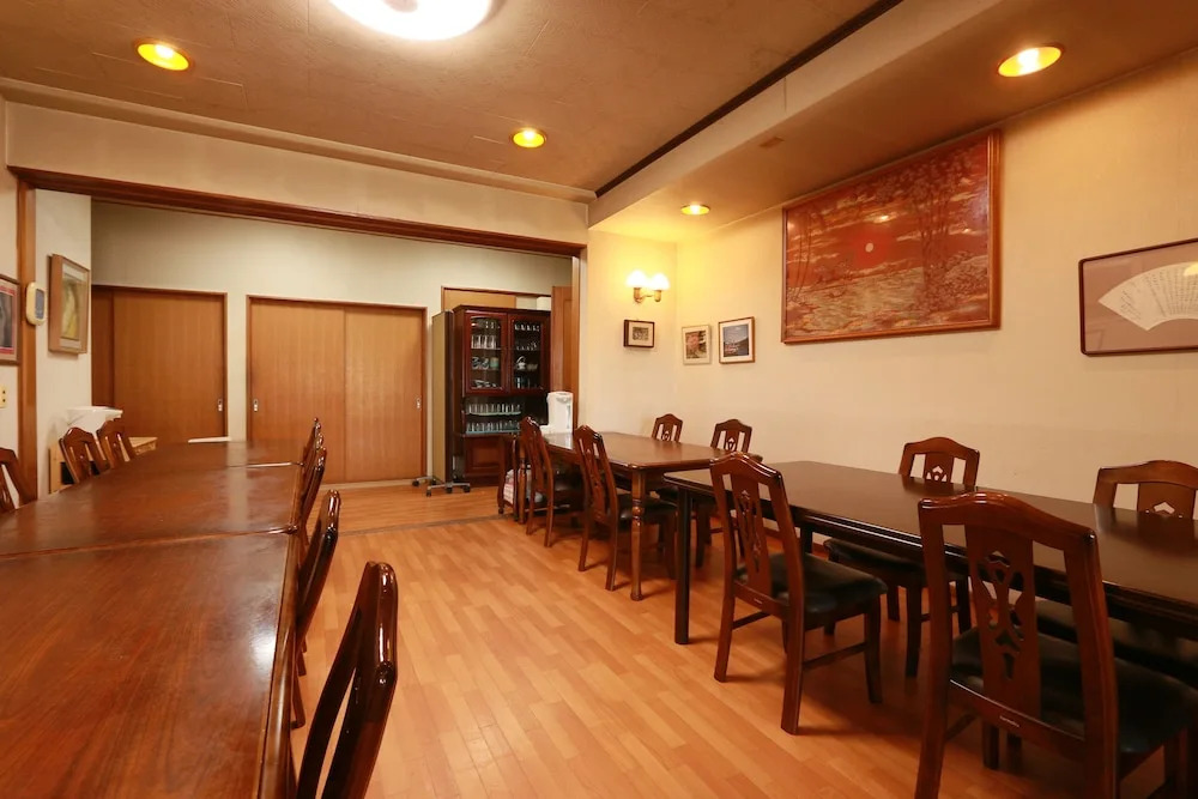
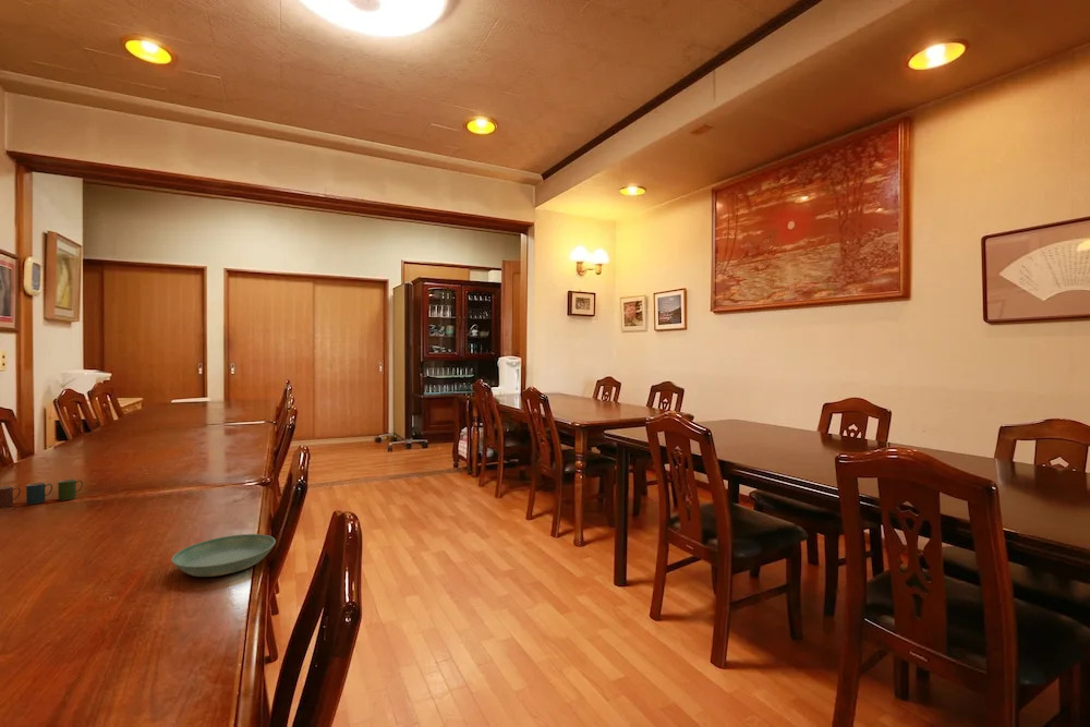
+ cup (39, 486)
+ saucer (226, 556)
